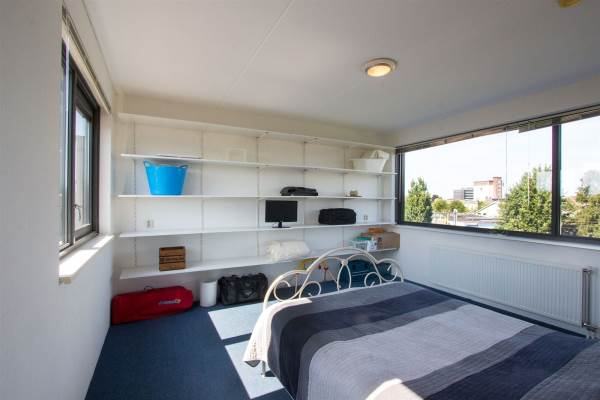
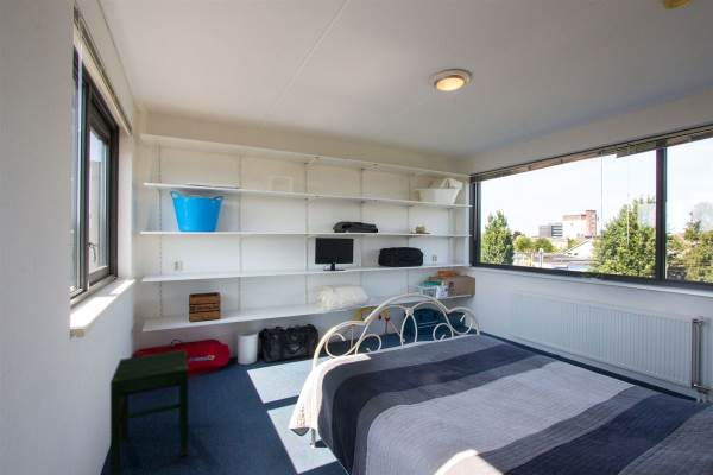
+ stool (152, 408)
